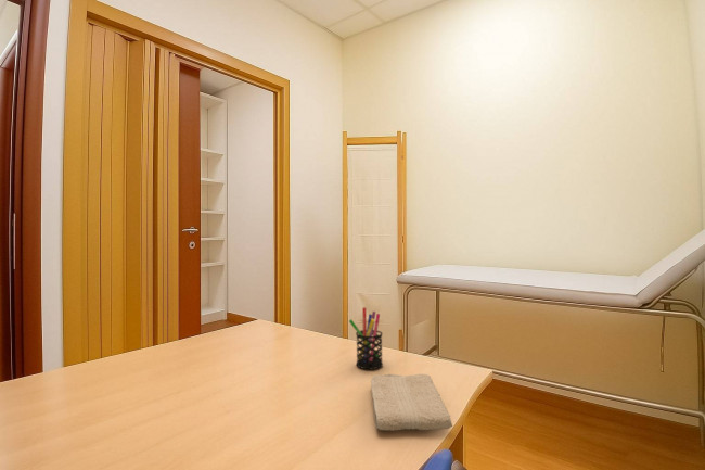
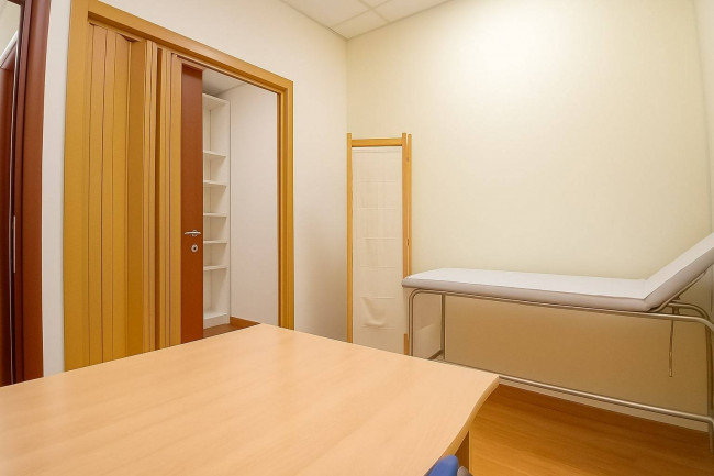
- pen holder (366, 336)
- washcloth (406, 397)
